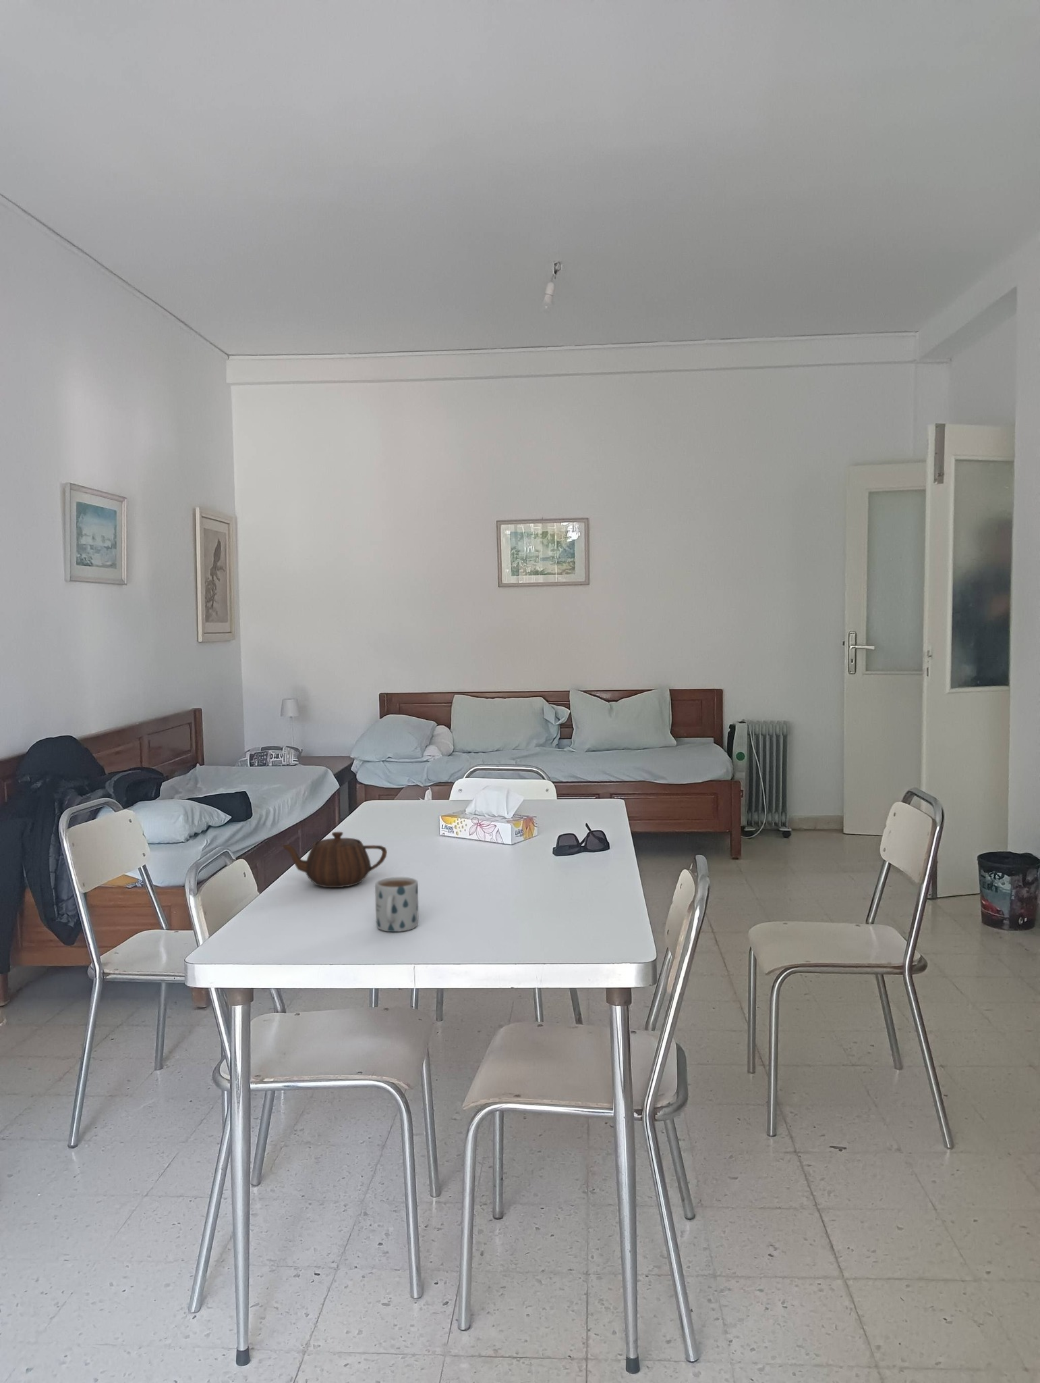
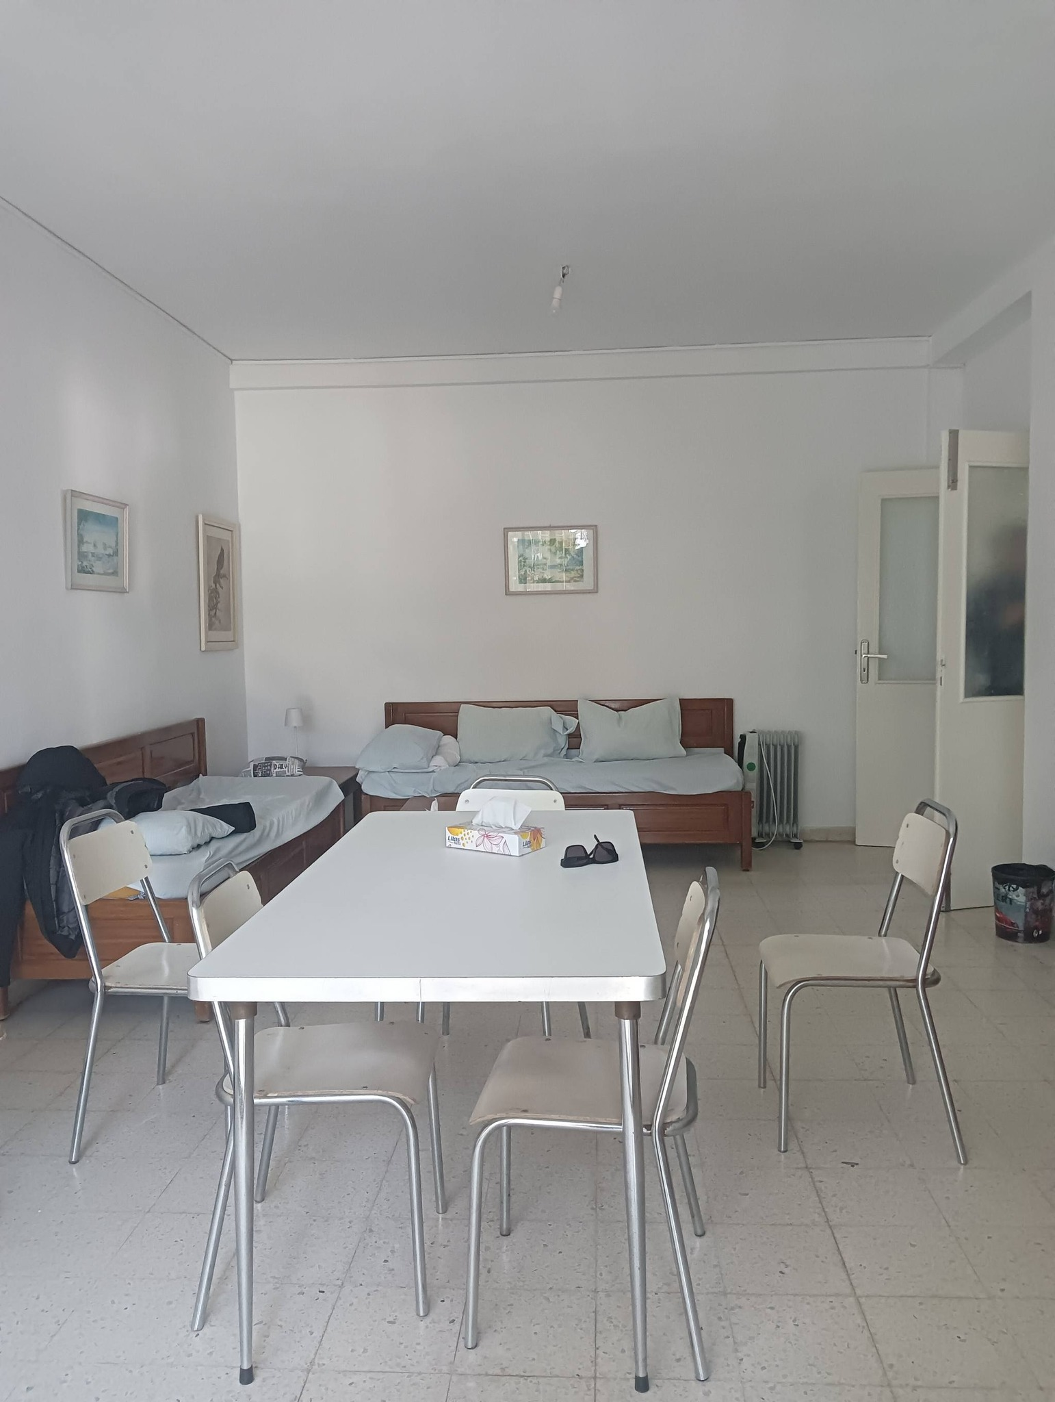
- teapot (334, 857)
- mug (394, 906)
